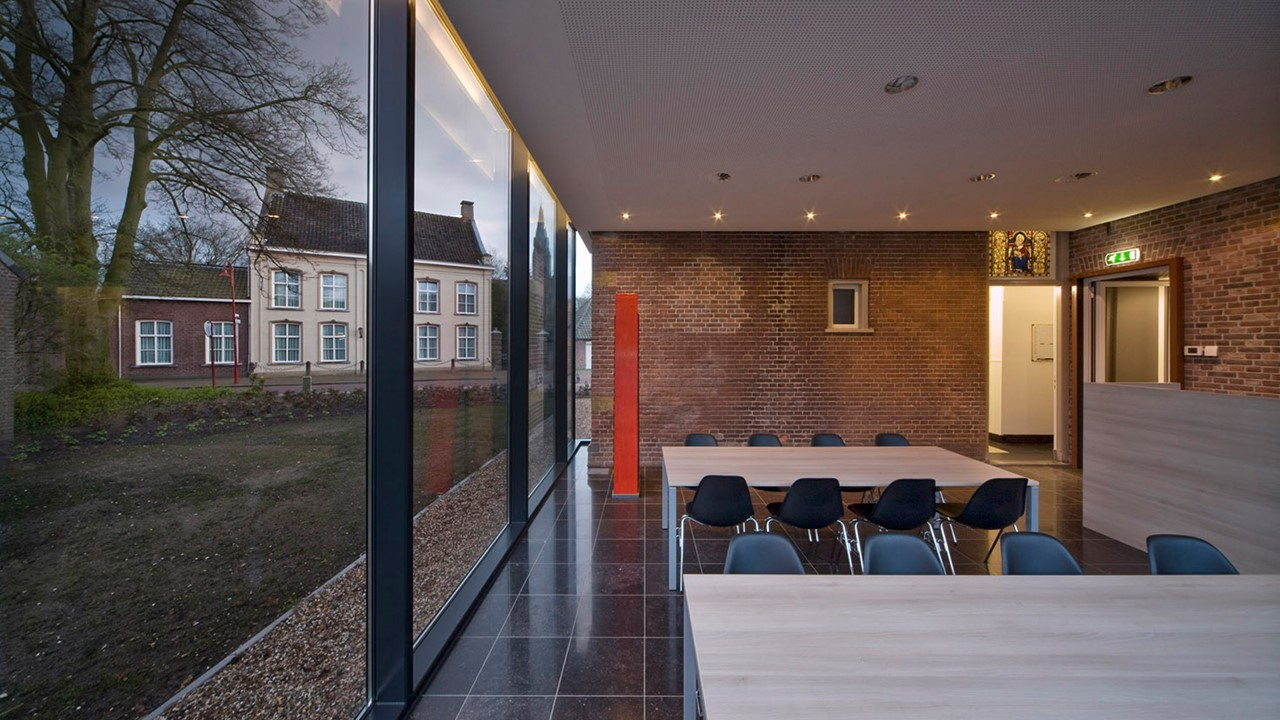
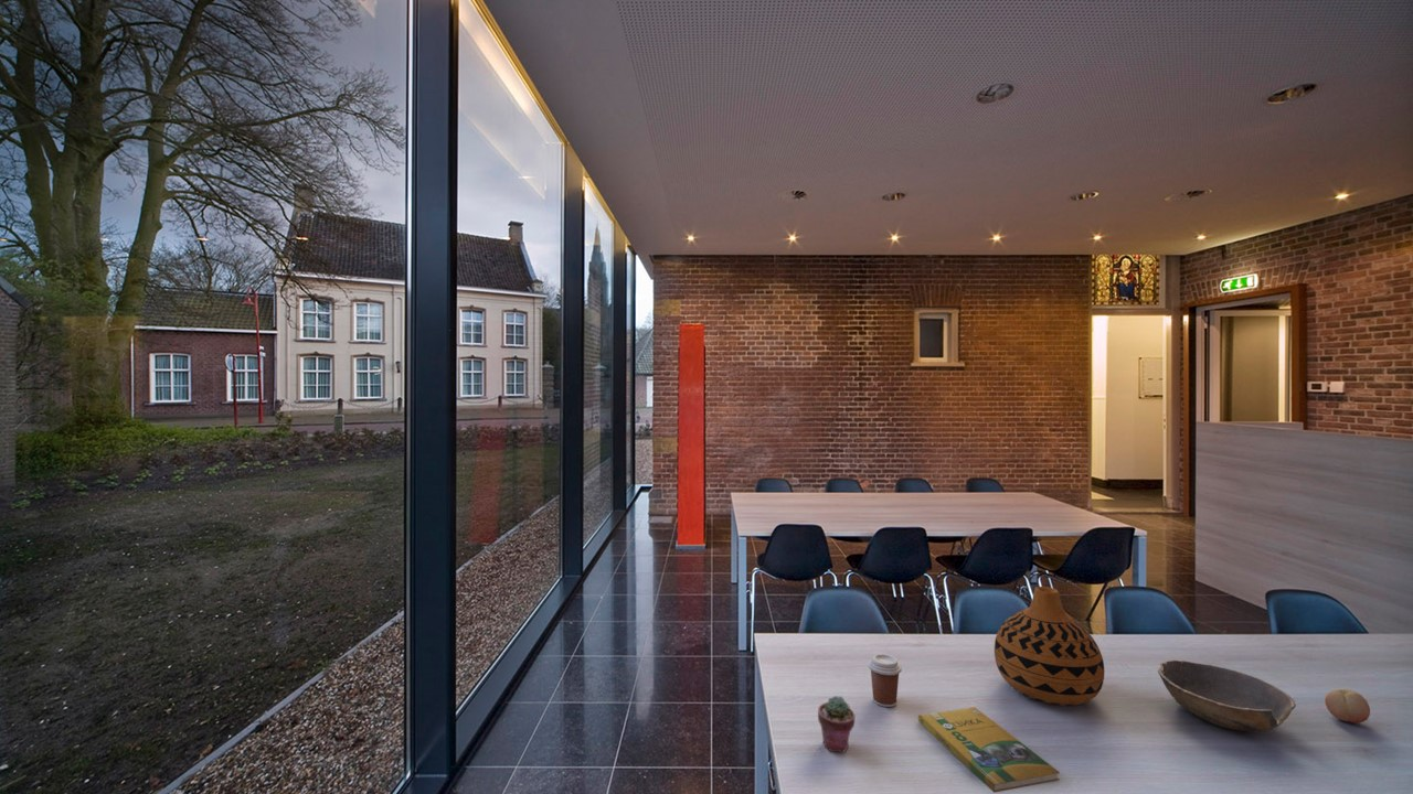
+ fruit (1347, 705)
+ vase (1047, 640)
+ booklet (982, 744)
+ coffee cup (884, 679)
+ potted succulent (836, 721)
+ bowl (1222, 698)
